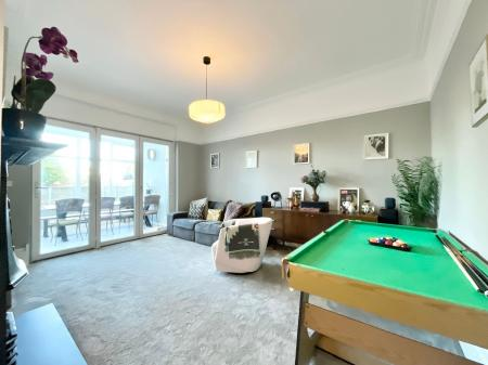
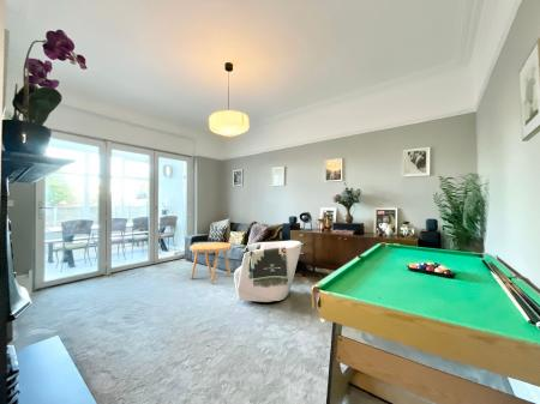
+ side table (209, 261)
